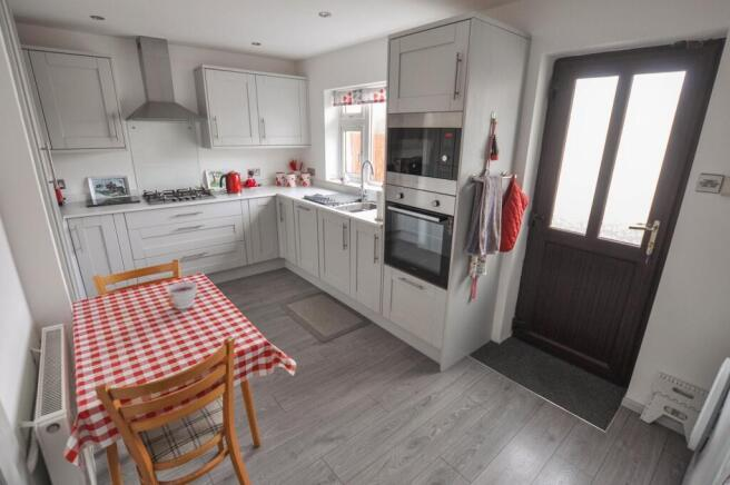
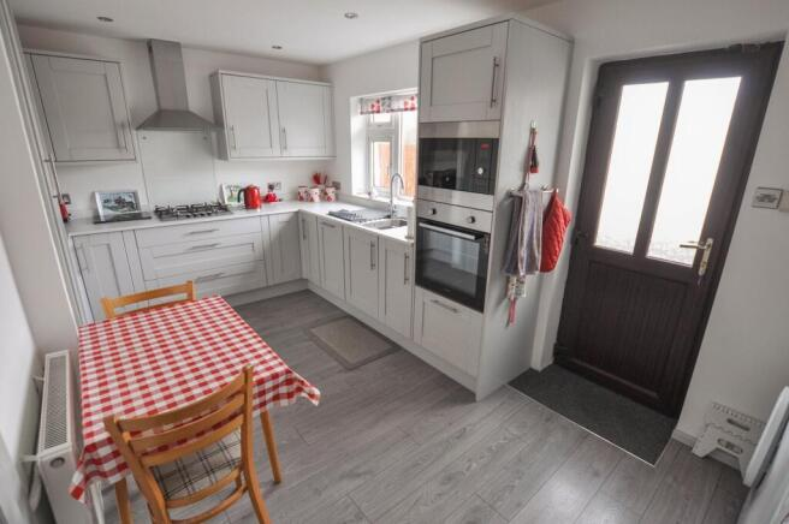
- teacup (181, 296)
